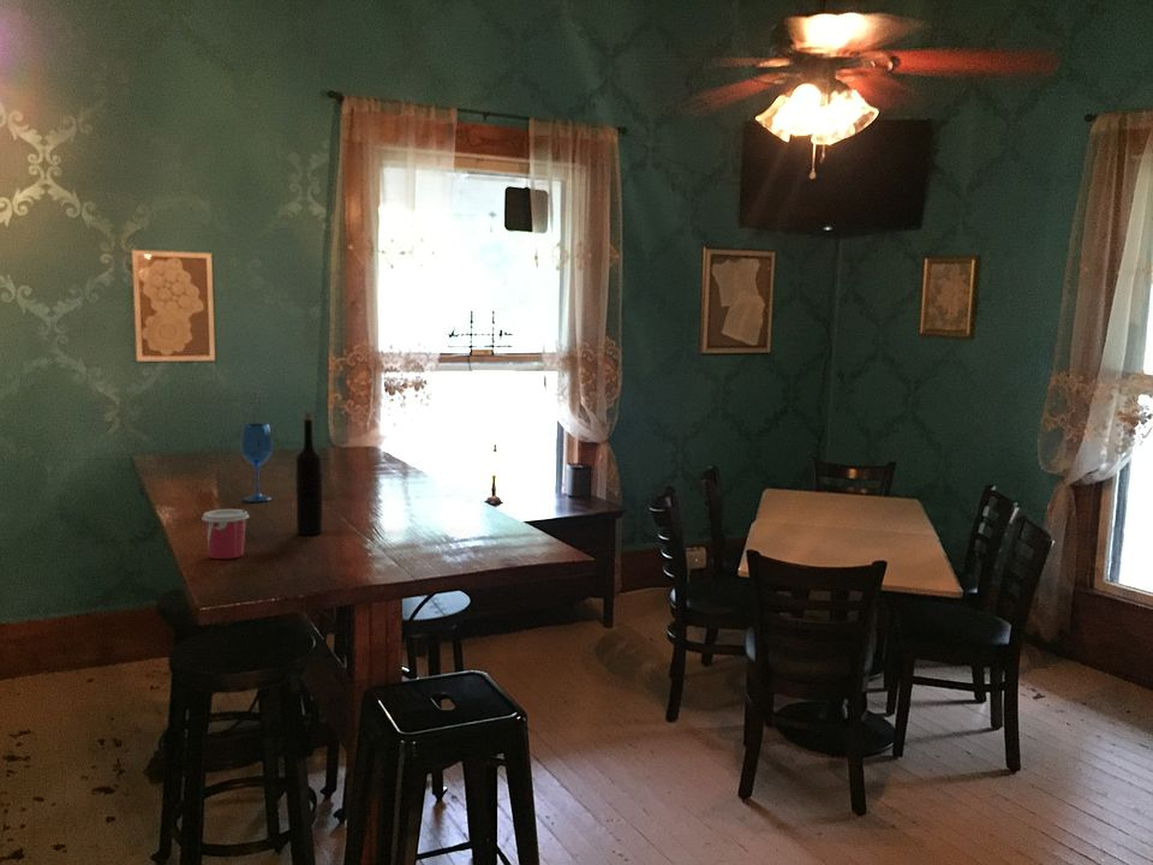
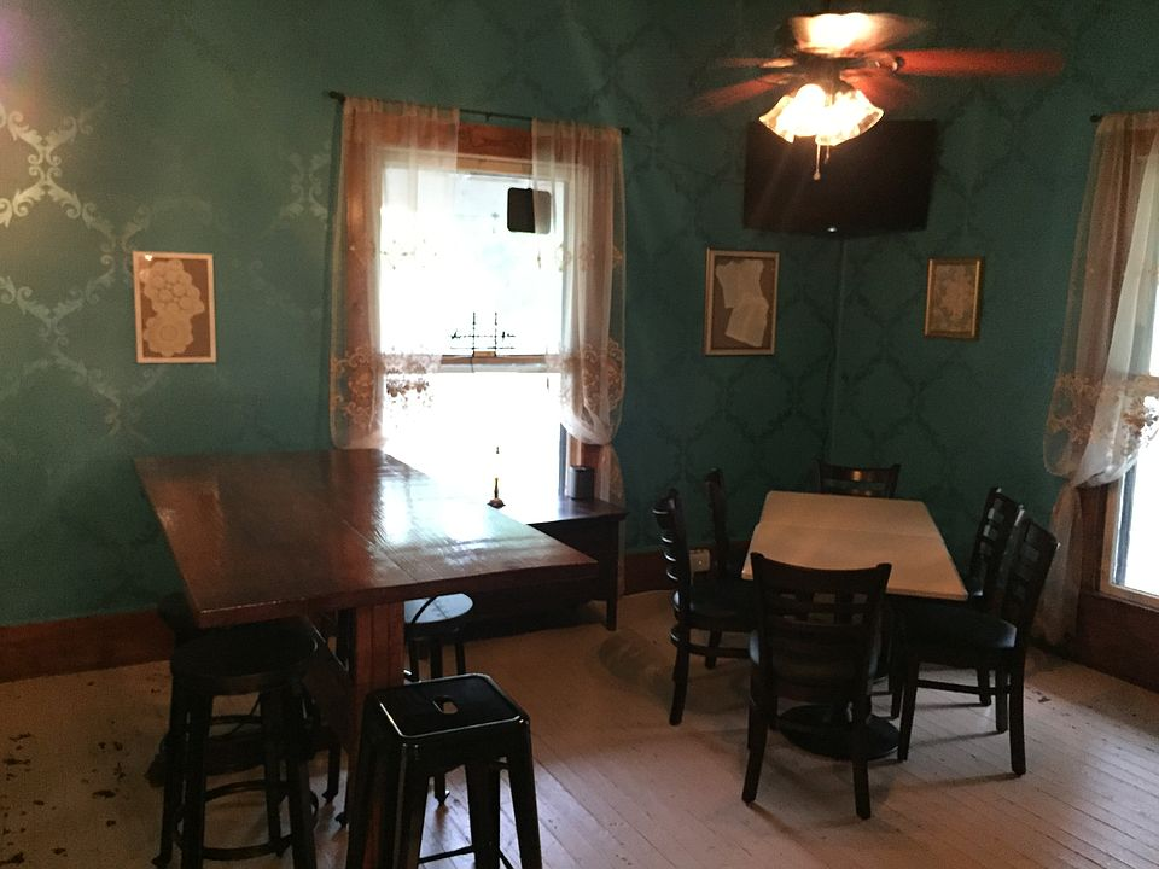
- wineglass (256, 461)
- cup (226, 533)
- wine bottle (307, 472)
